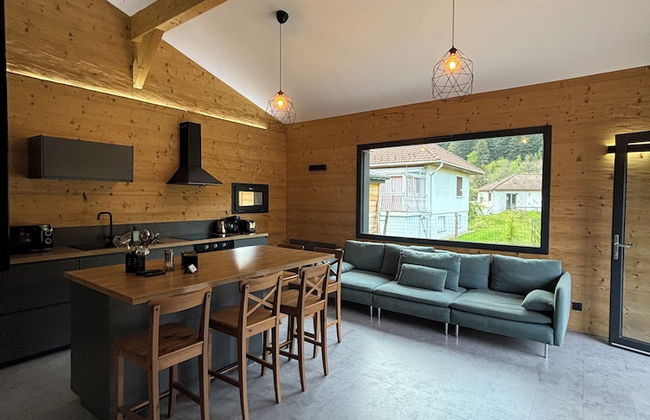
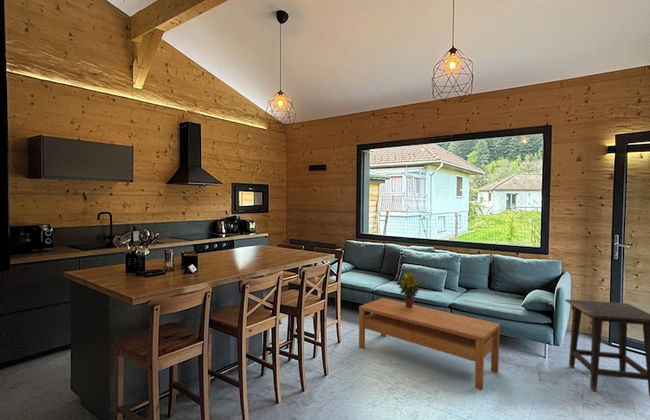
+ side table (609, 352)
+ potted plant (408, 289)
+ coffee table (423, 336)
